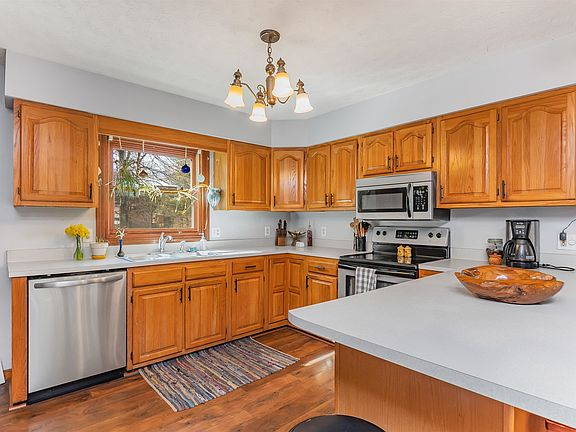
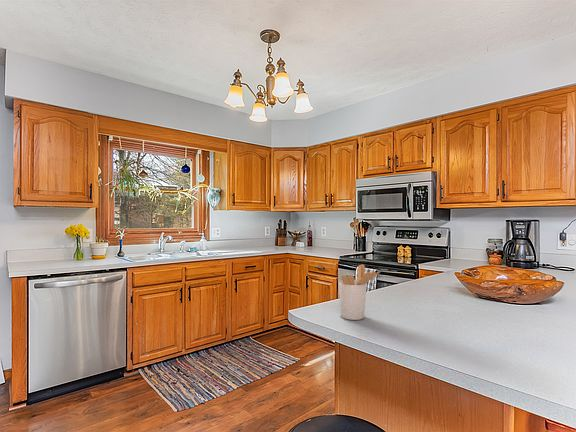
+ utensil holder (358, 292)
